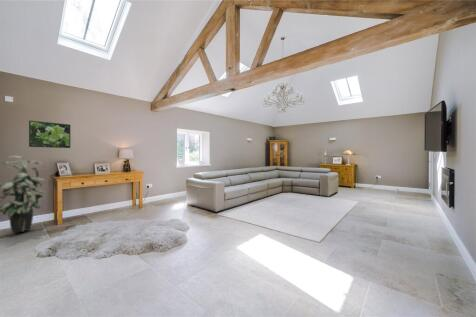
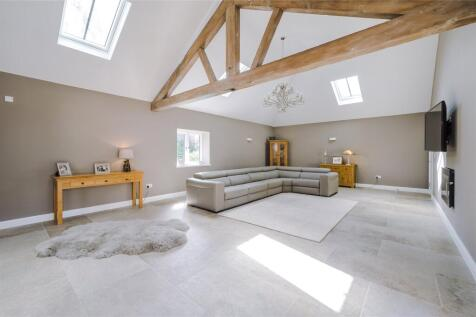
- indoor plant (20, 193)
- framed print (50, 135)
